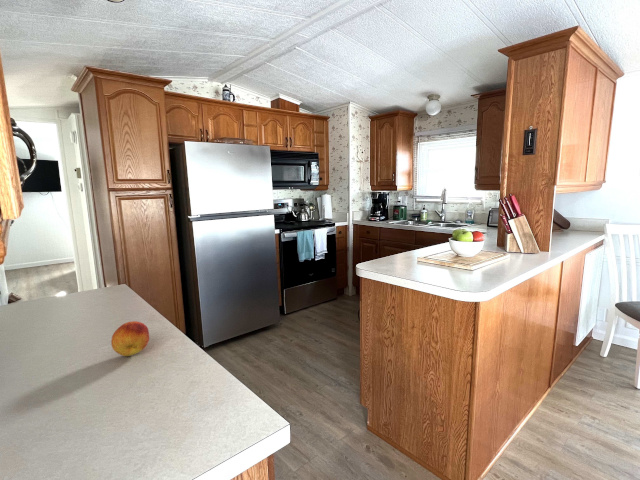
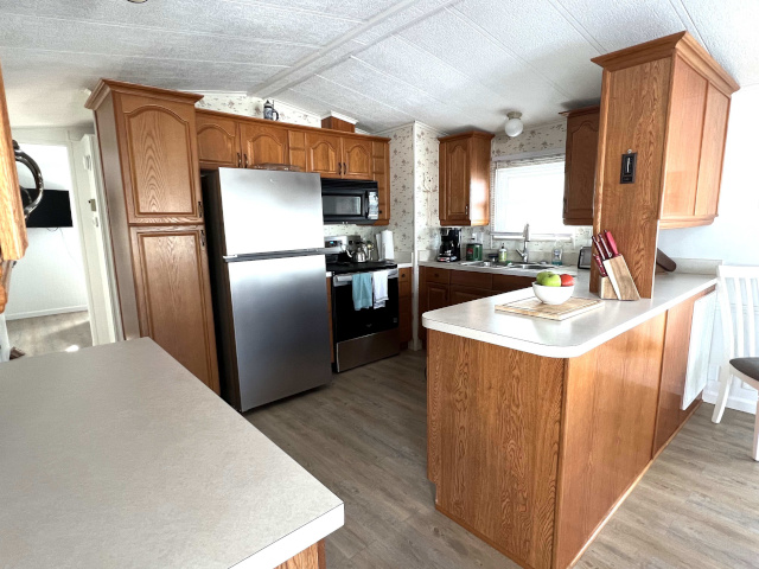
- fruit (130, 338)
